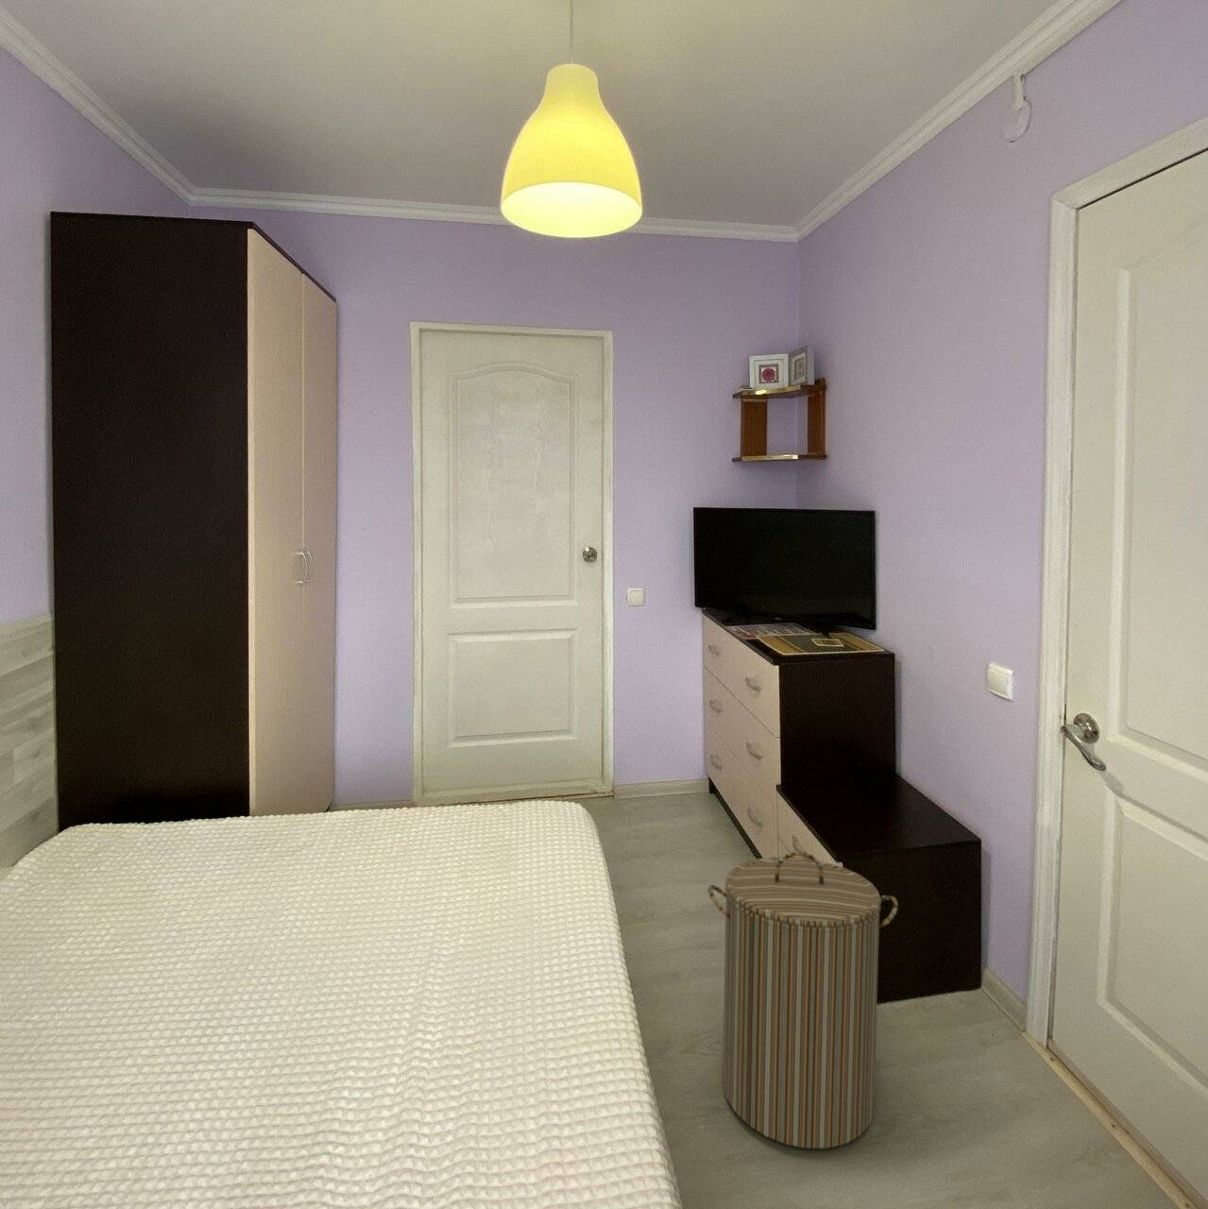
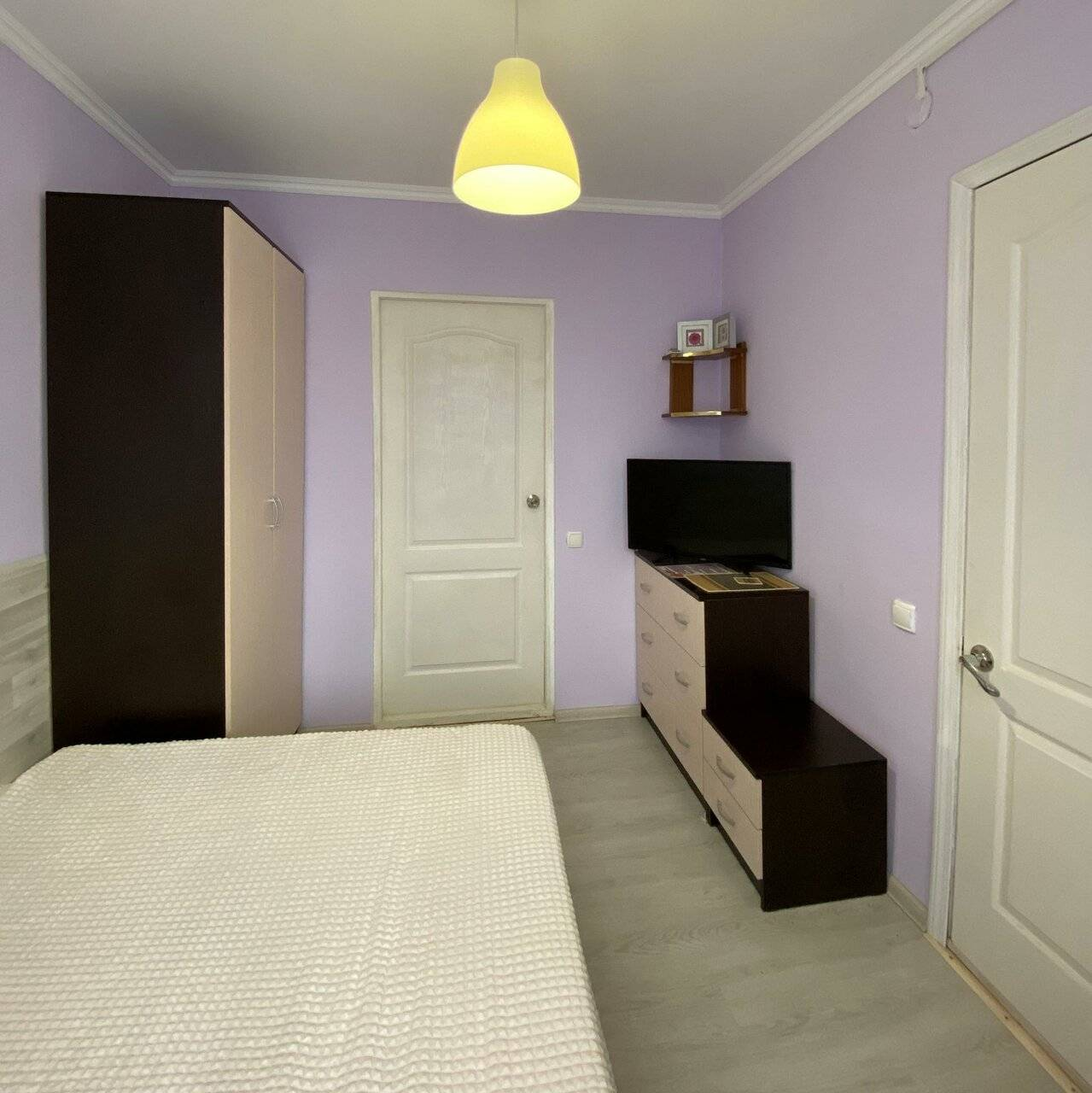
- laundry hamper (799, 973)
